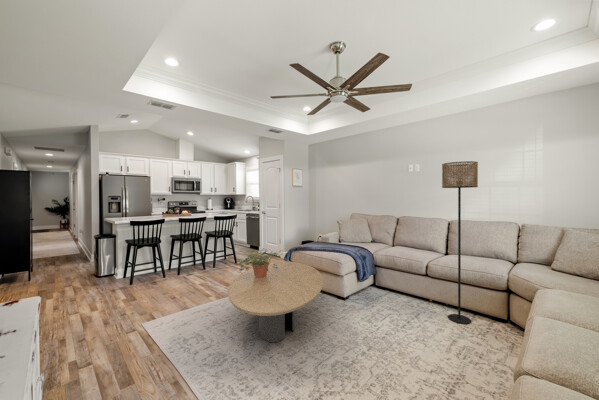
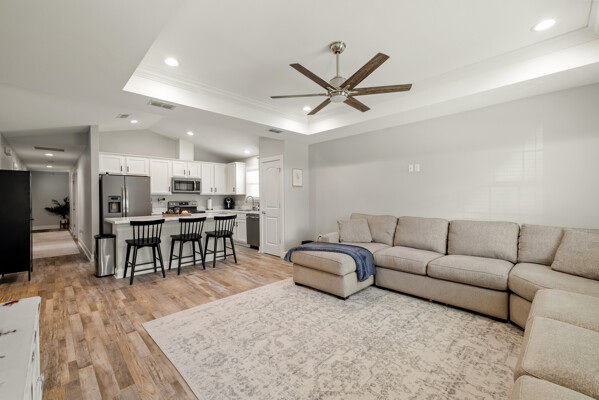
- coffee table (278, 301)
- potted plant (258, 263)
- floor lamp (459, 241)
